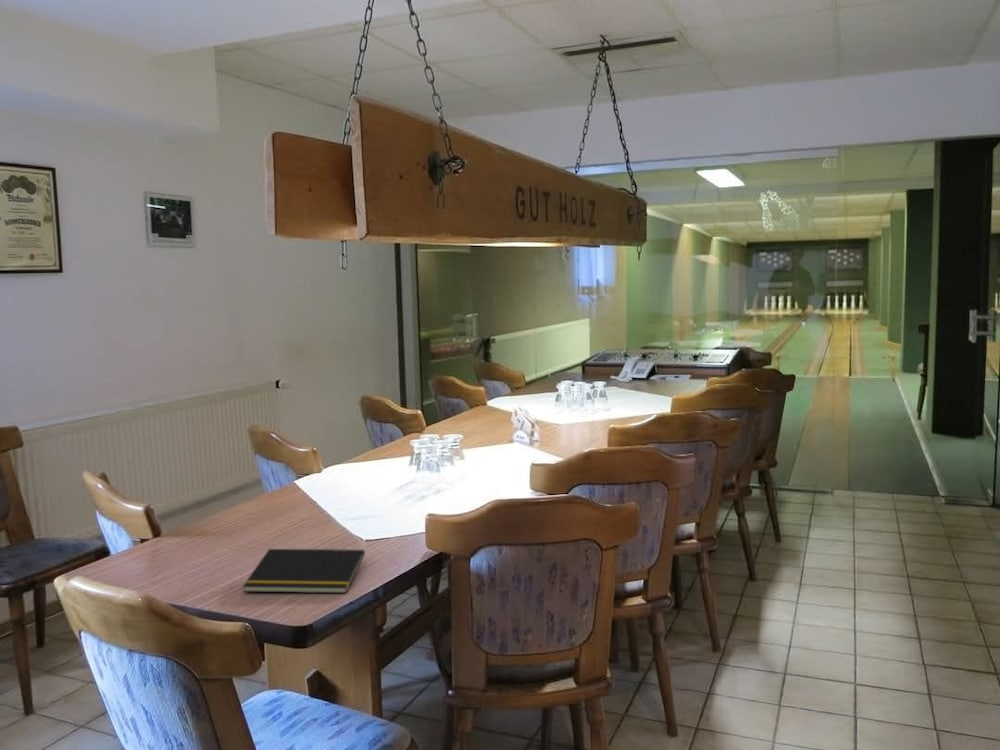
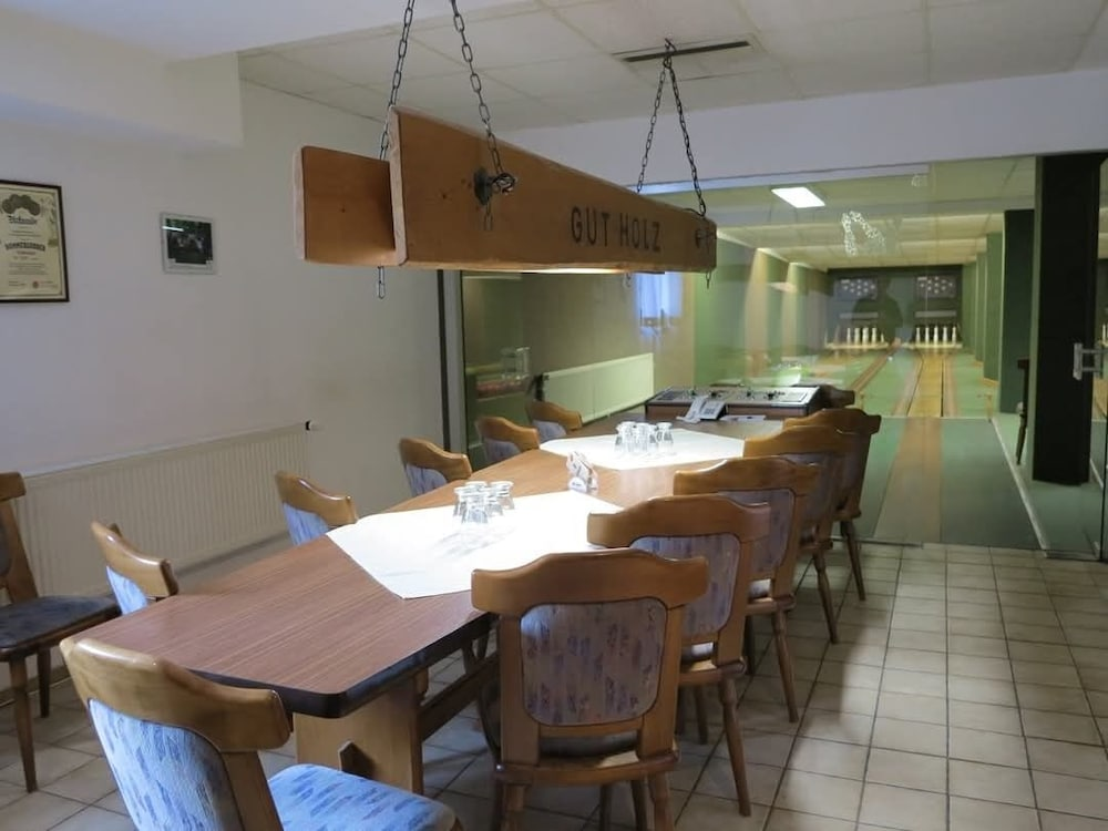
- notepad (306, 569)
